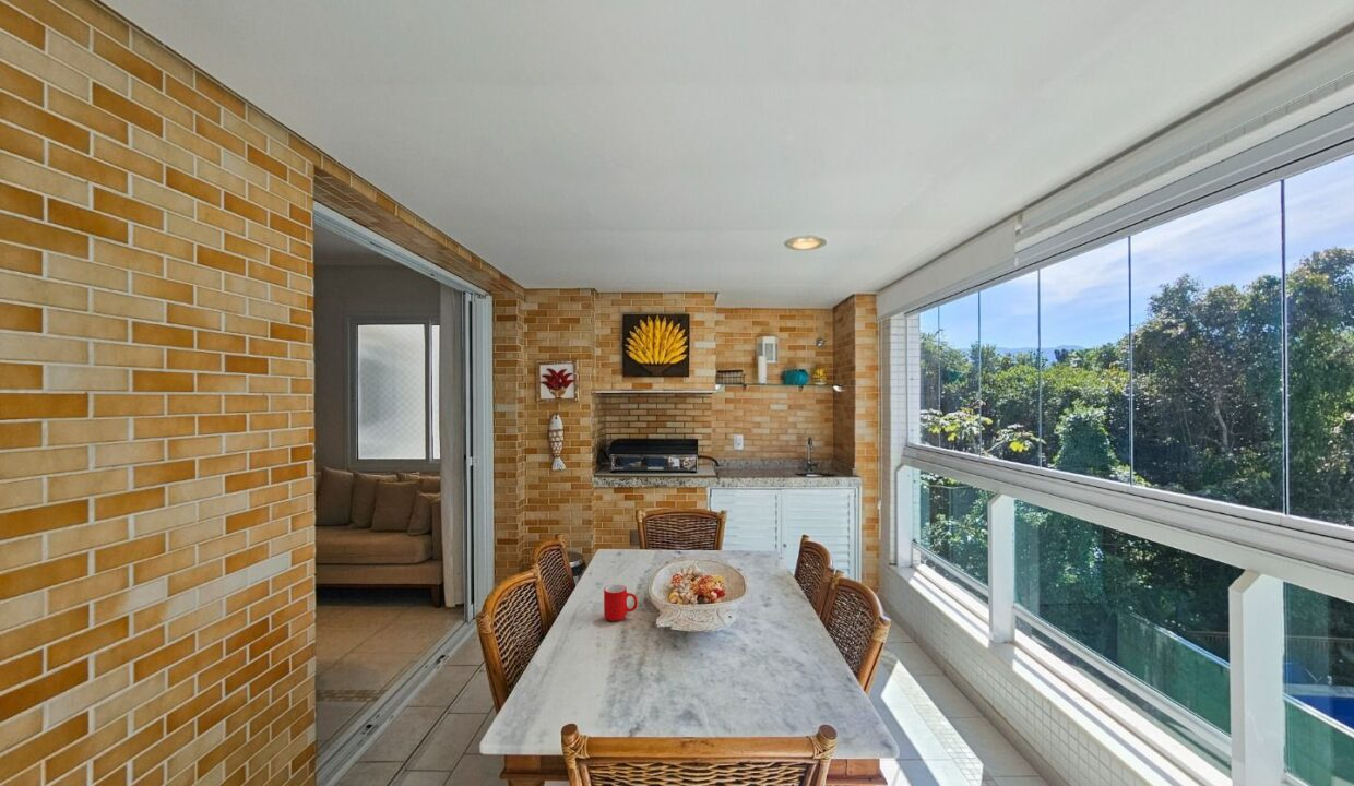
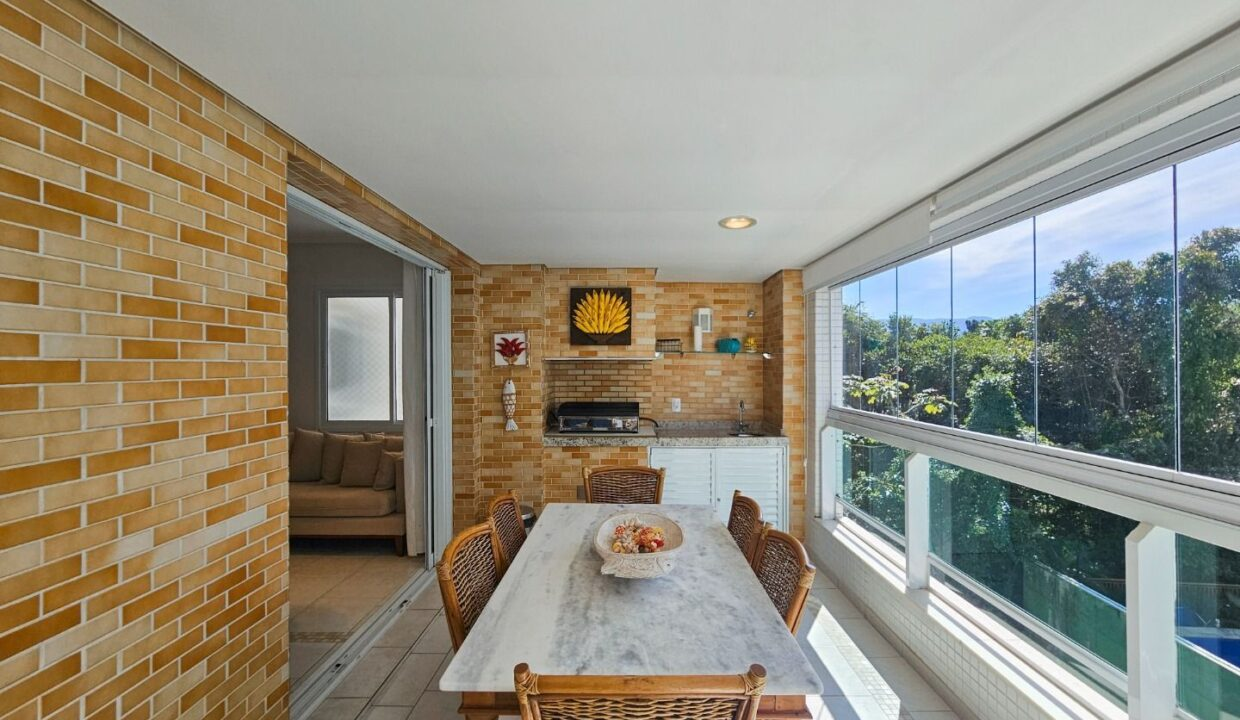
- cup (620, 603)
